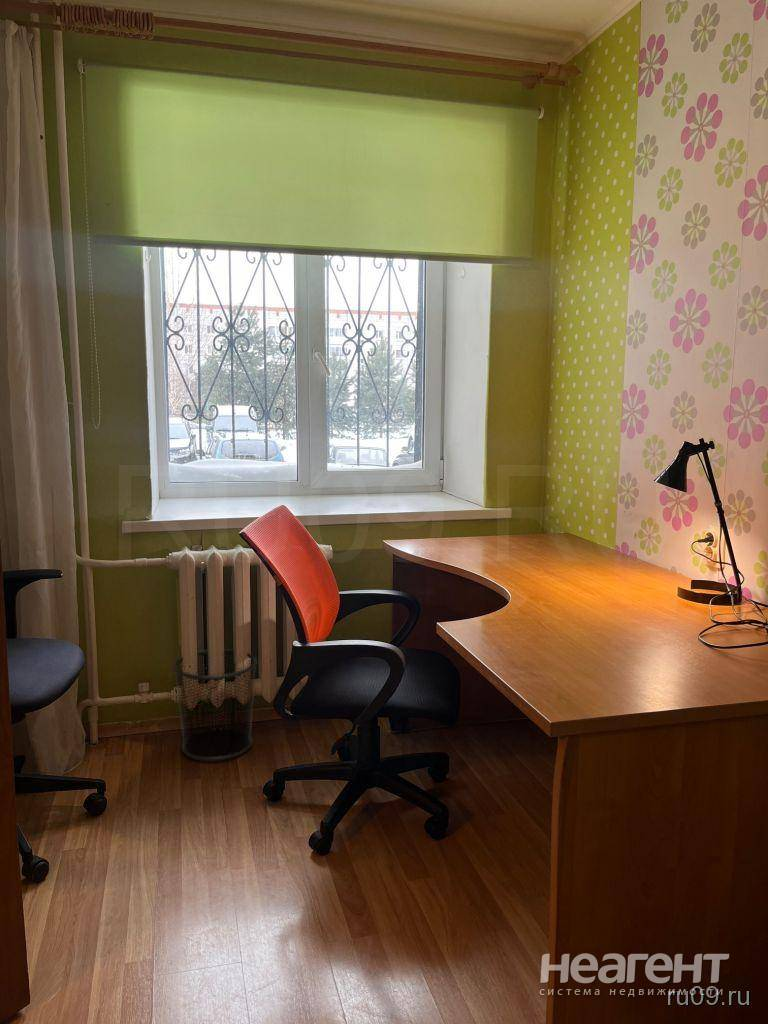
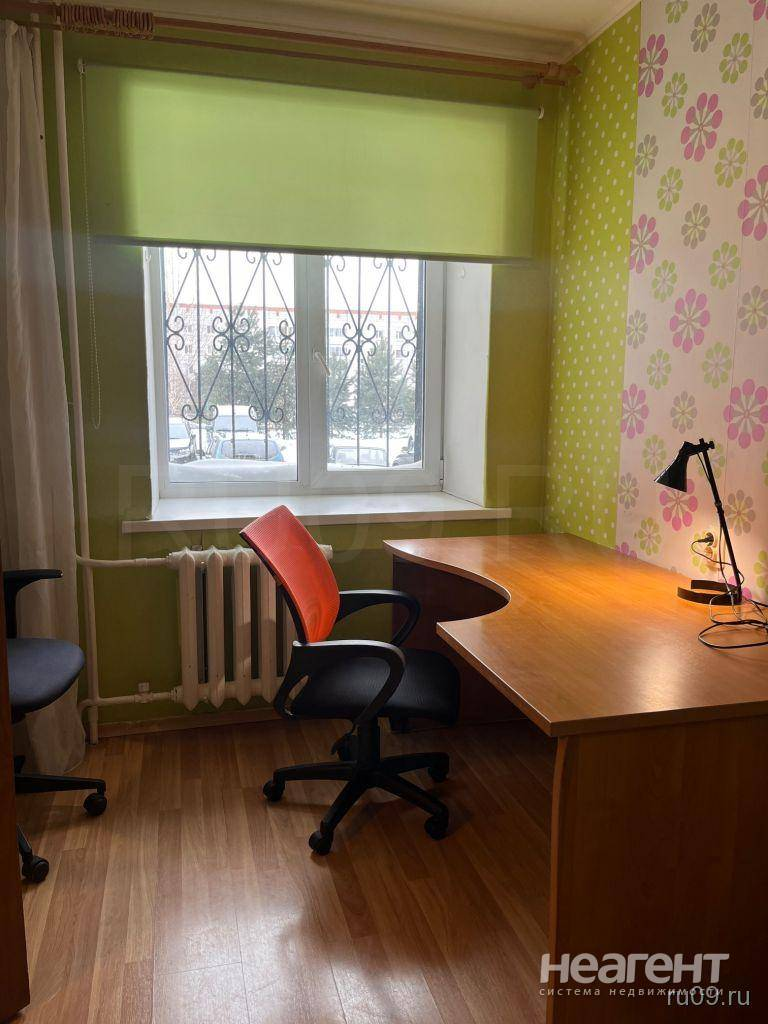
- waste bin (217, 704)
